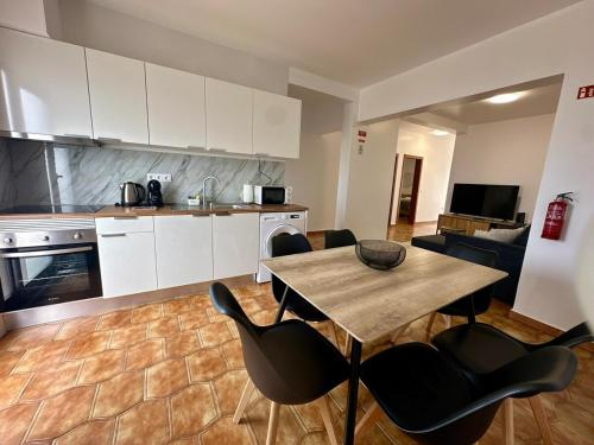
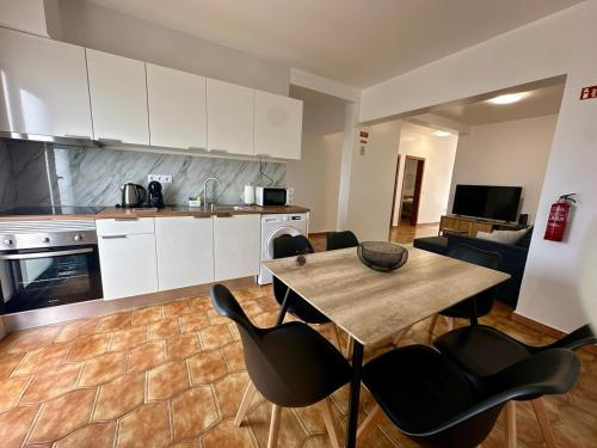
+ teapot (302, 256)
